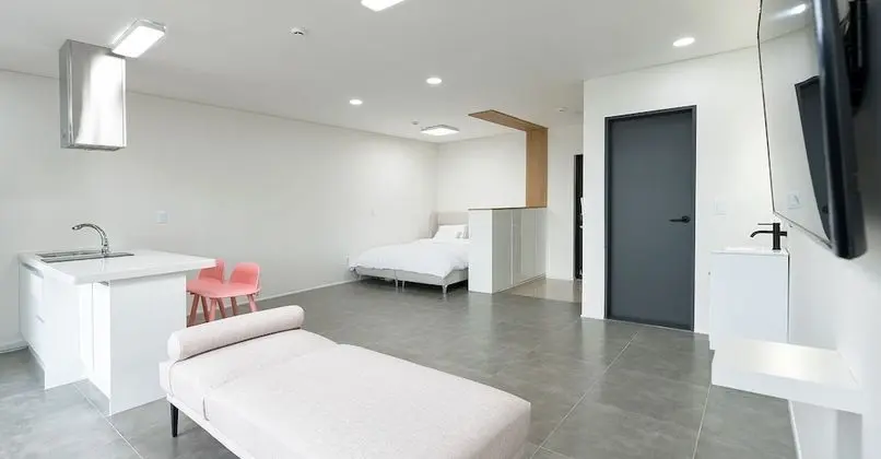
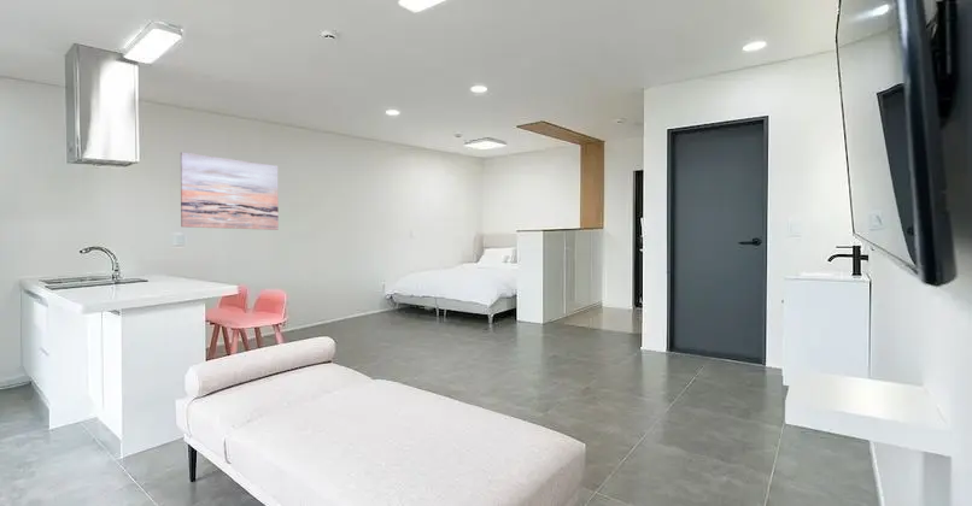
+ wall art (233, 194)
